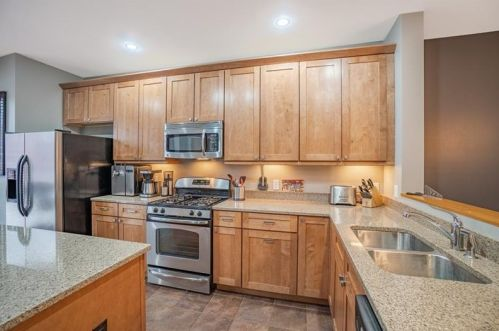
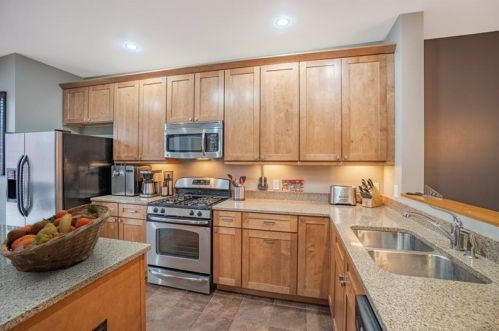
+ fruit basket (62, 232)
